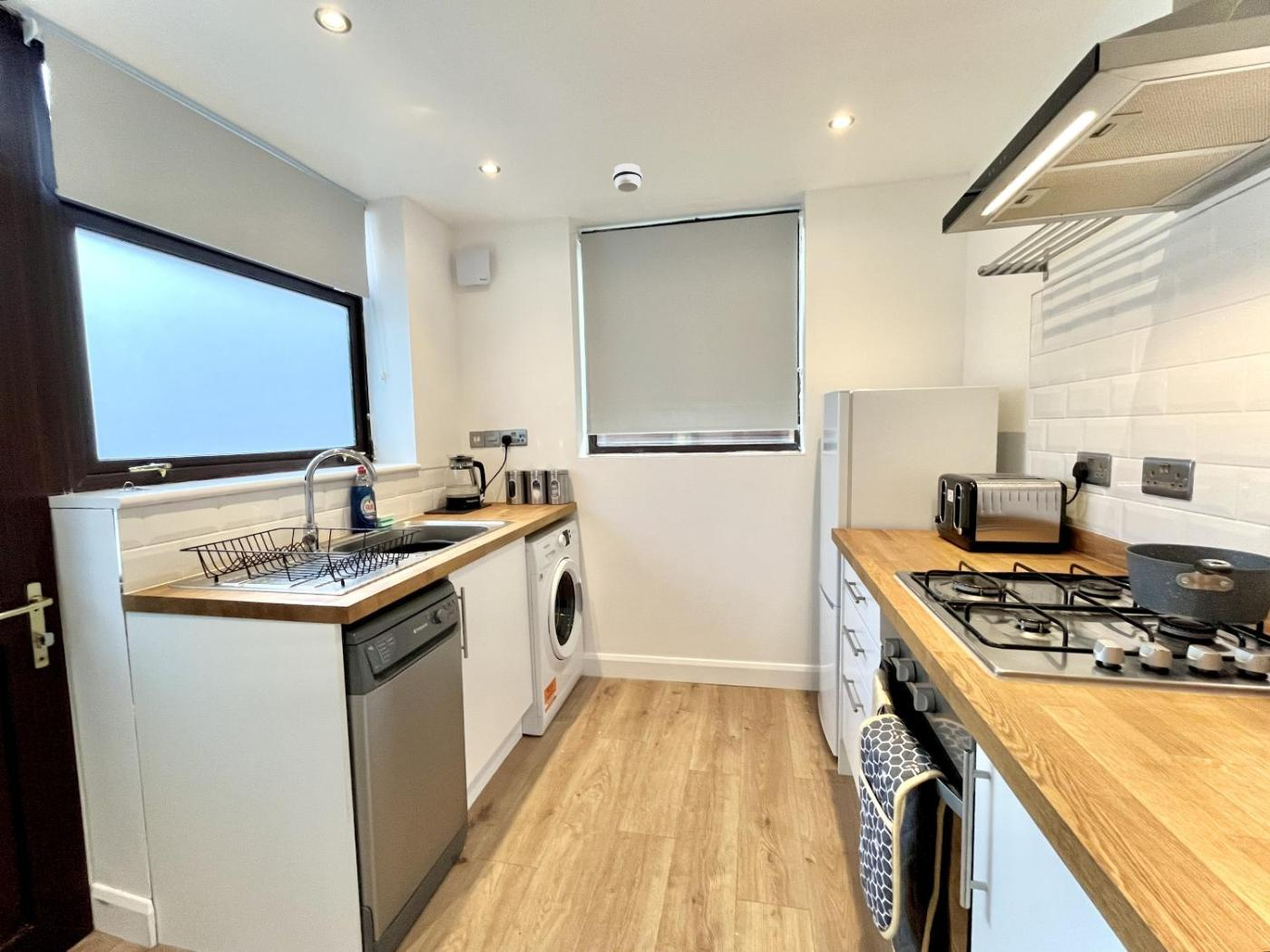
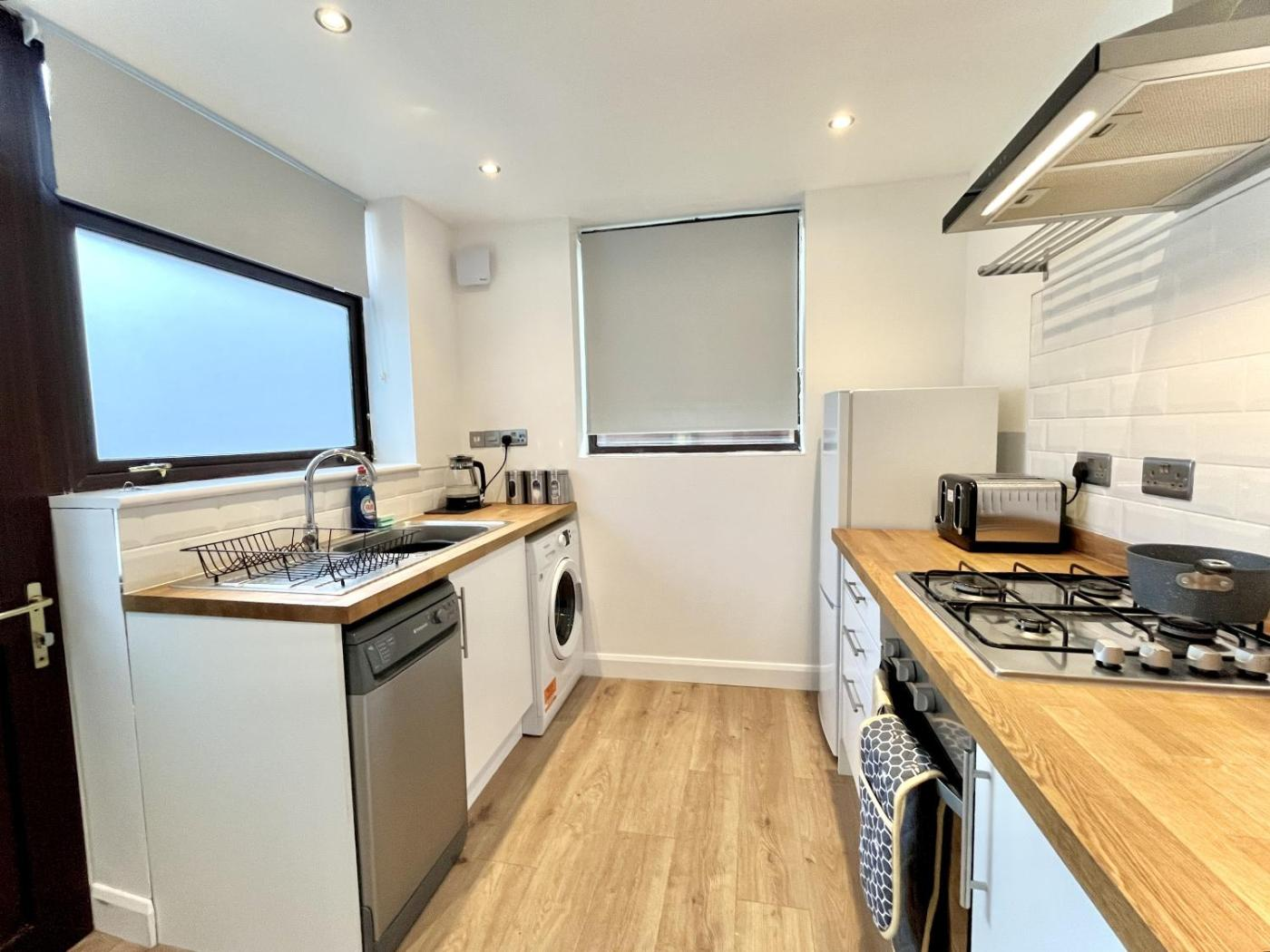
- smoke detector (627, 178)
